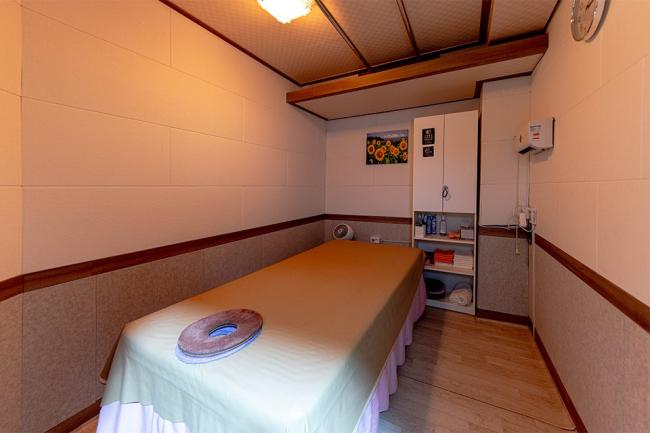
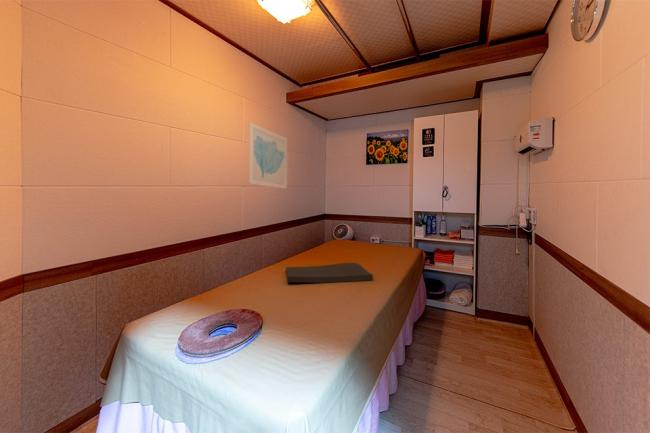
+ hand towel (326, 271)
+ wall art (269, 159)
